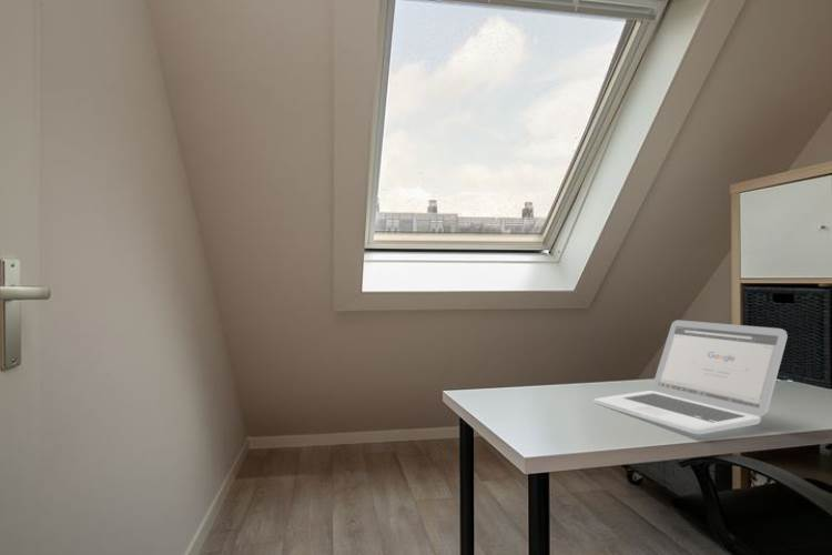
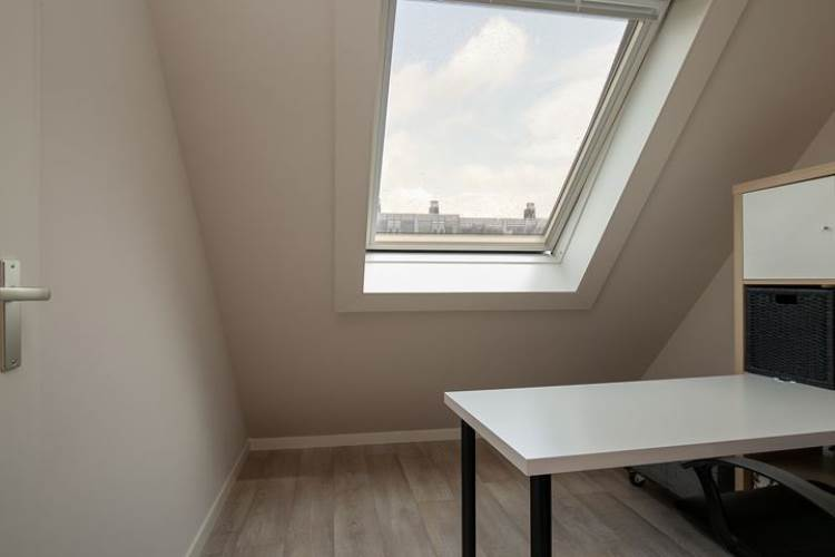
- laptop (683, 369)
